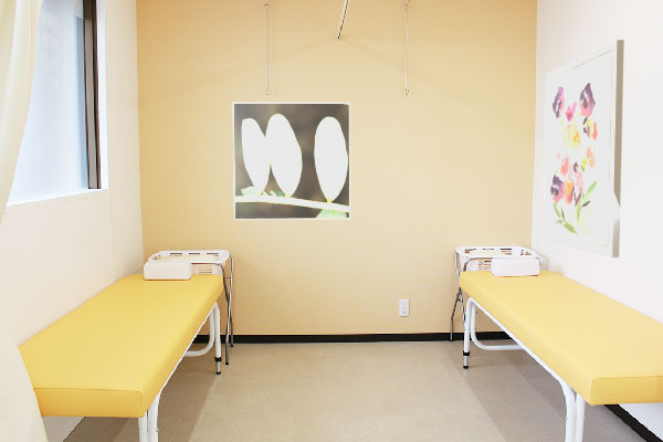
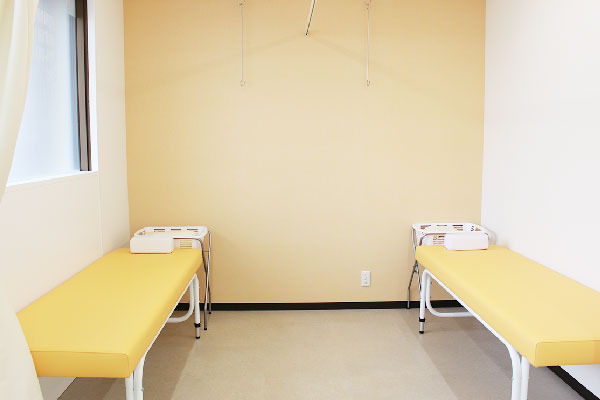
- wall art (578, 155)
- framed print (292, 161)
